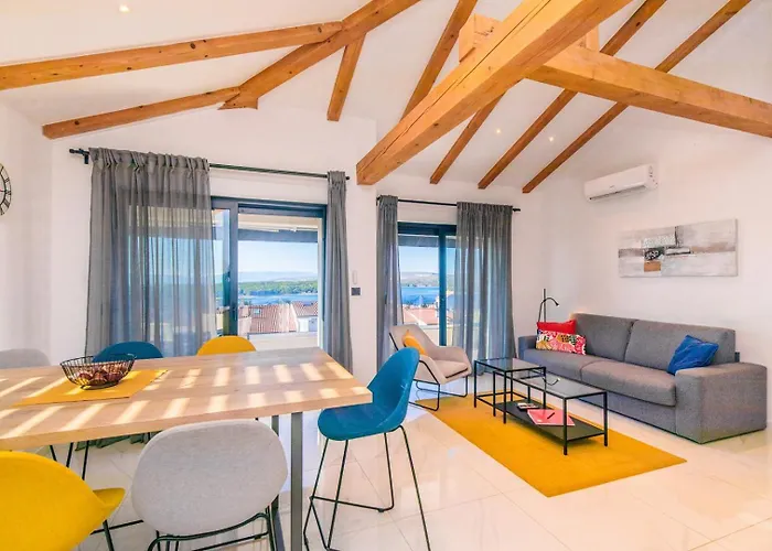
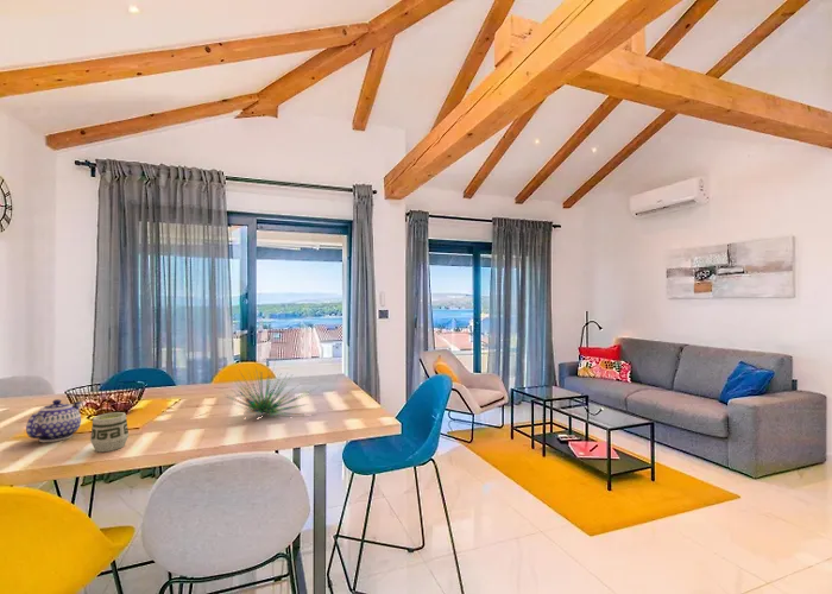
+ plant (272, 381)
+ teapot (56, 418)
+ cup (109, 431)
